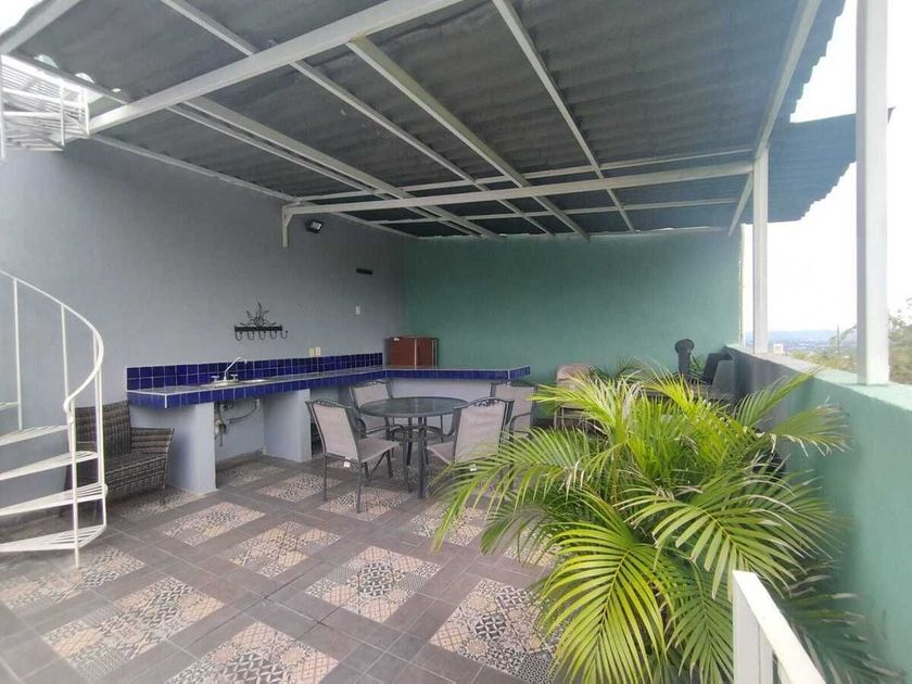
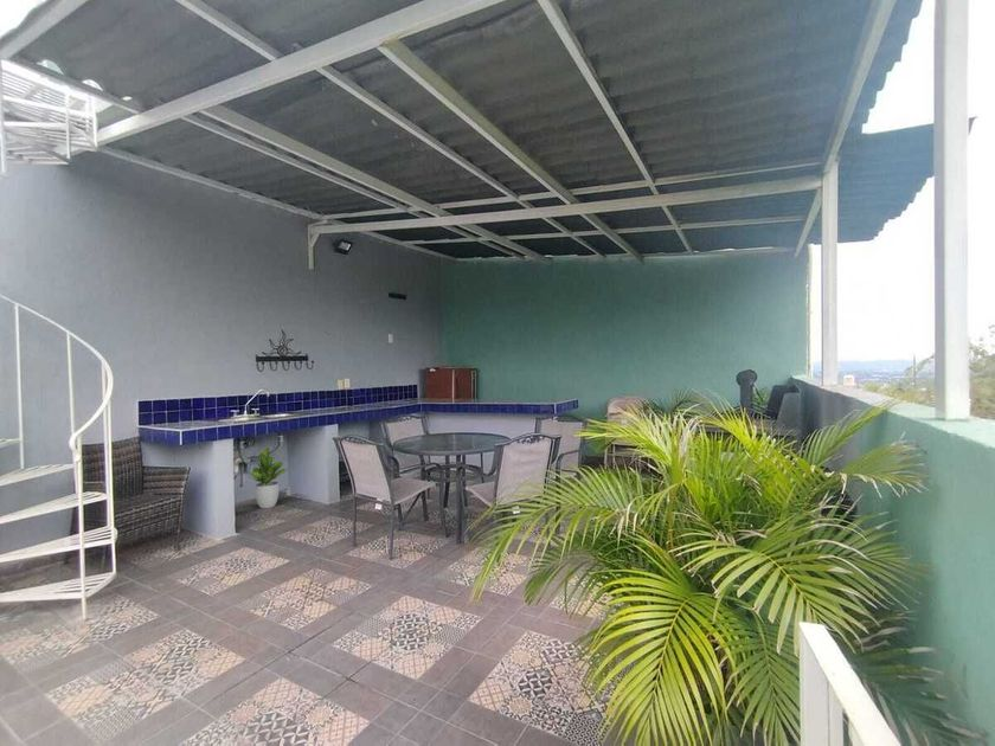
+ potted plant (267, 477)
